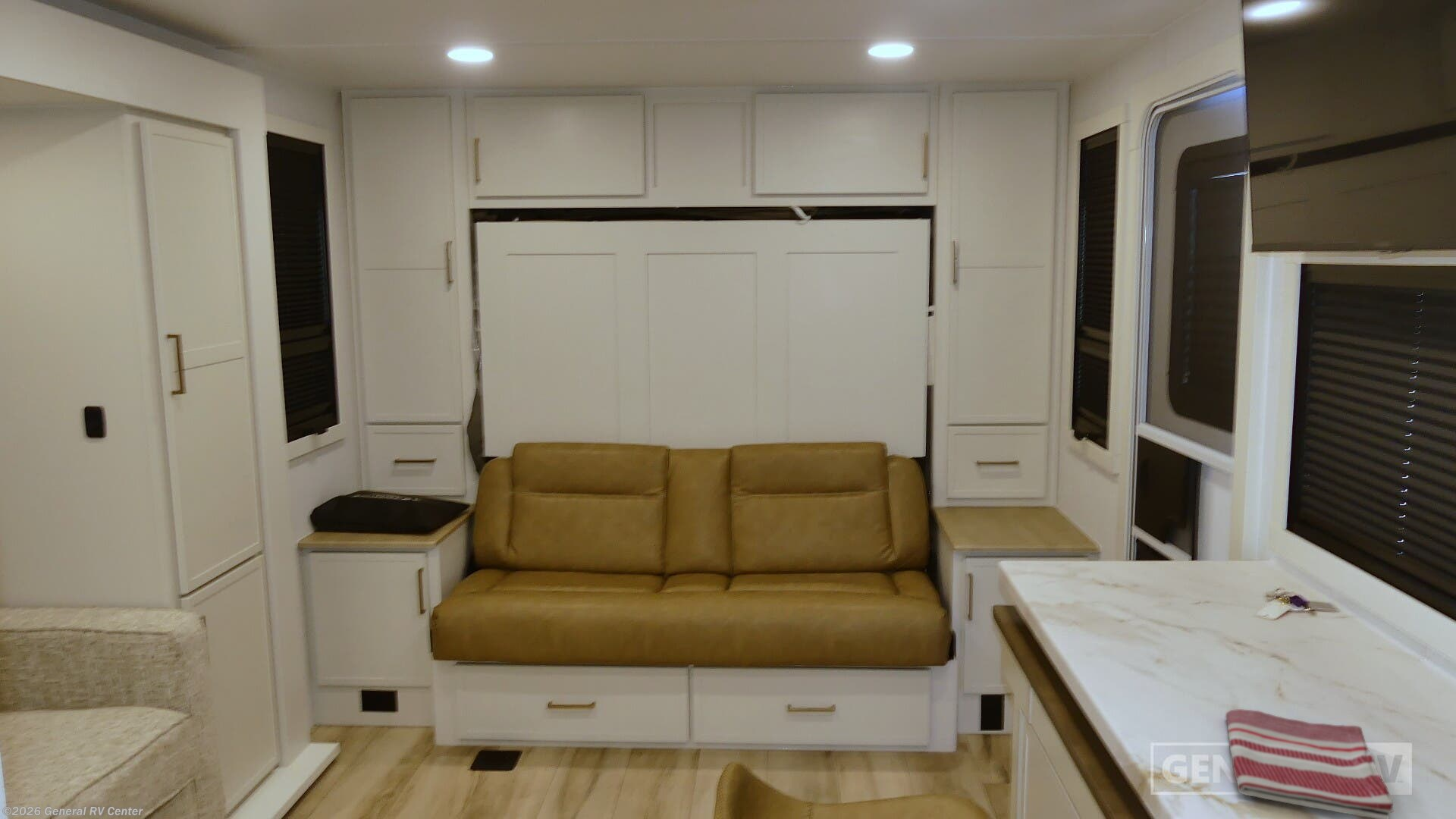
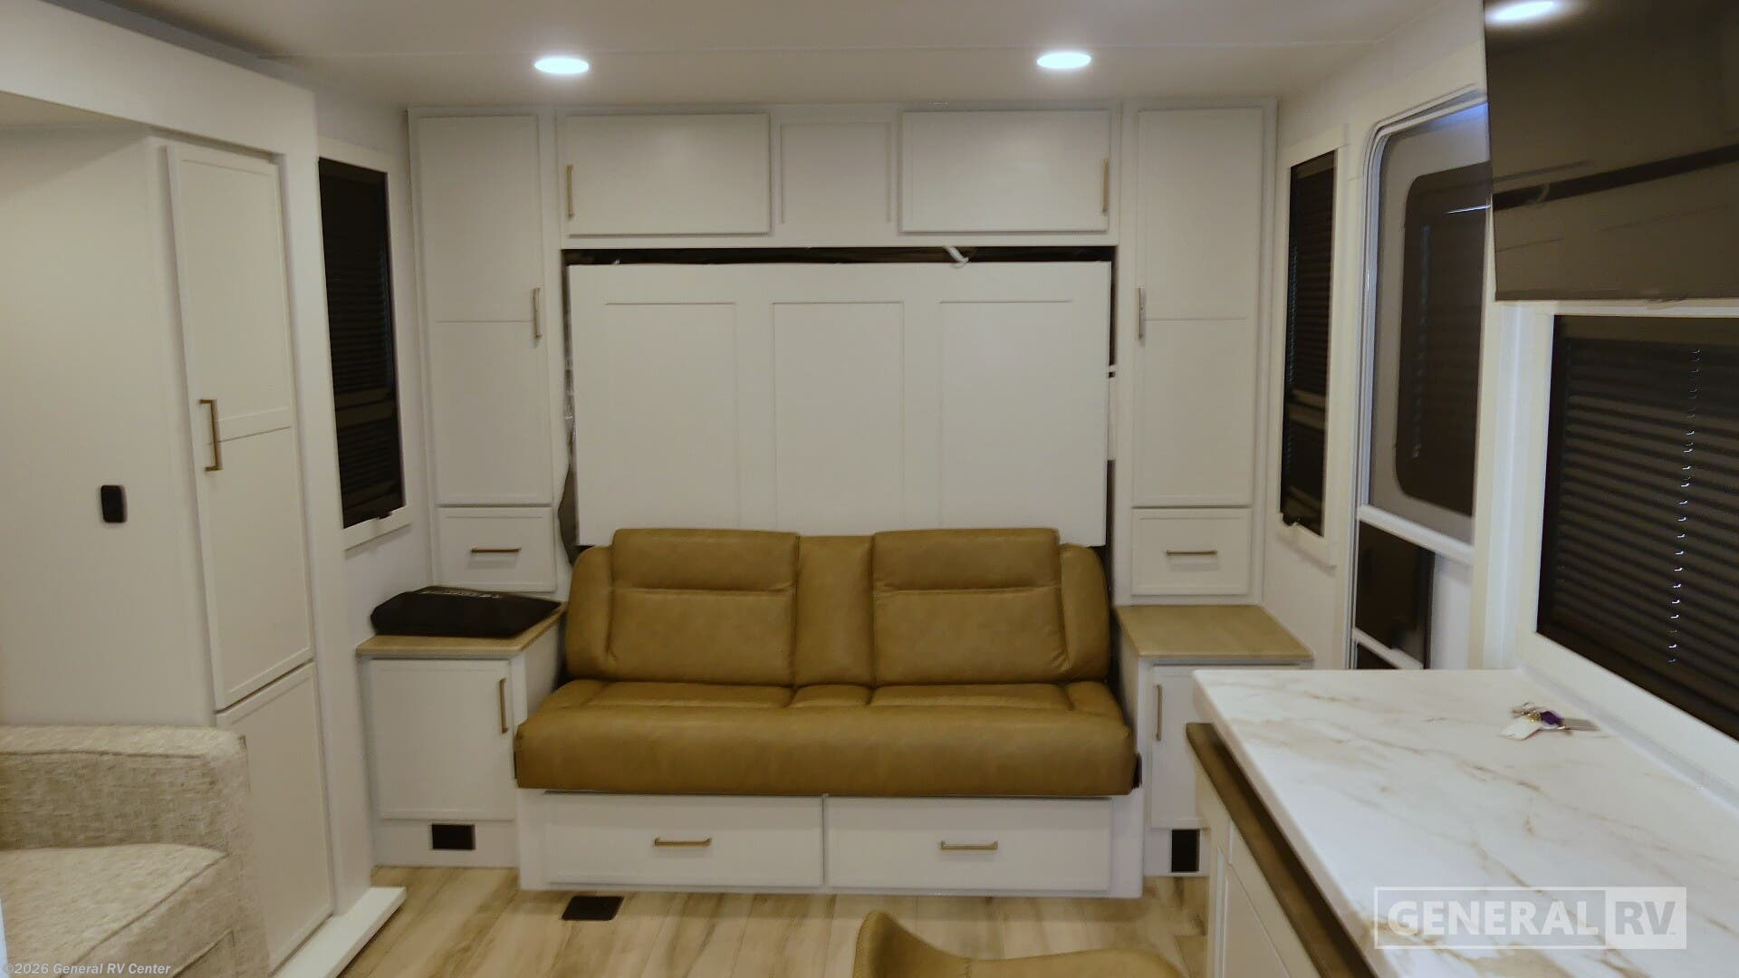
- dish towel (1302, 758)
